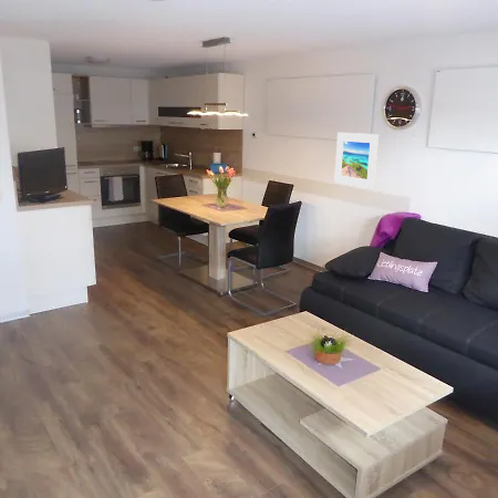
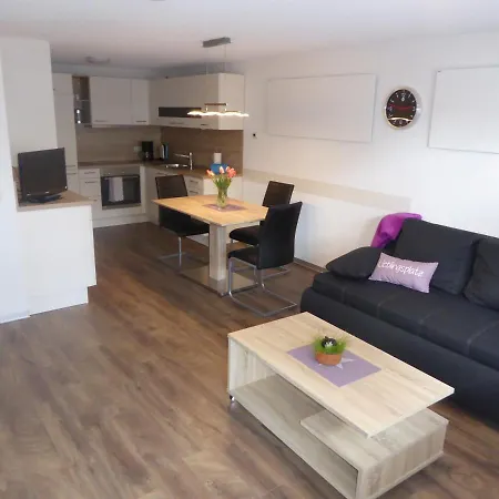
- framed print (355, 159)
